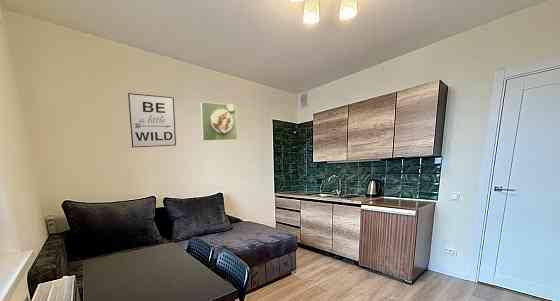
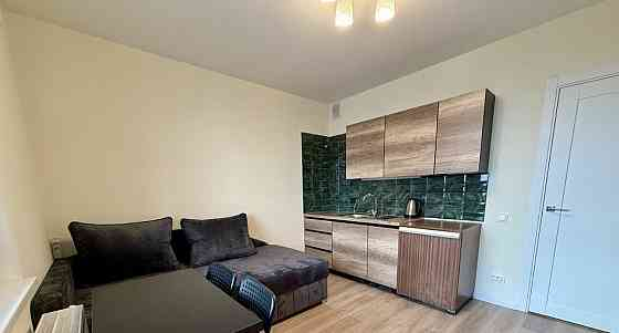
- wall art (153, 121)
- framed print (219, 122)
